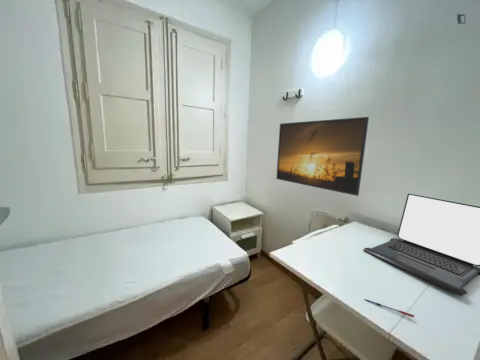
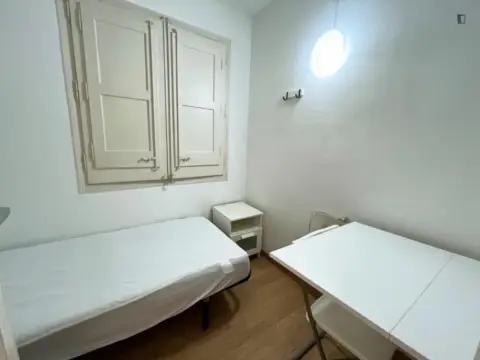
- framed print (313, 154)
- pen (387, 307)
- laptop (426, 233)
